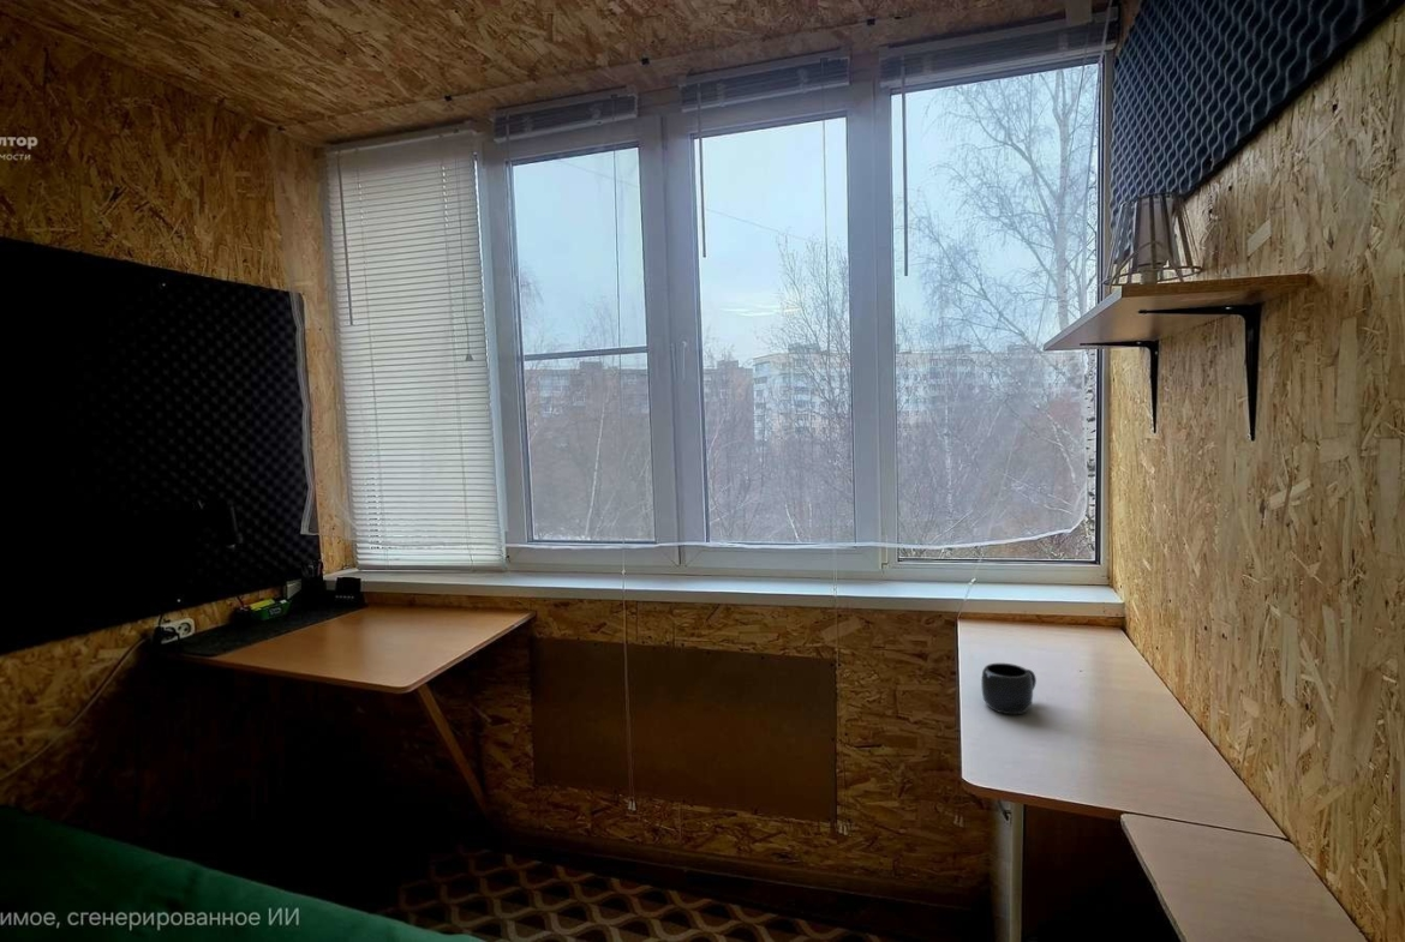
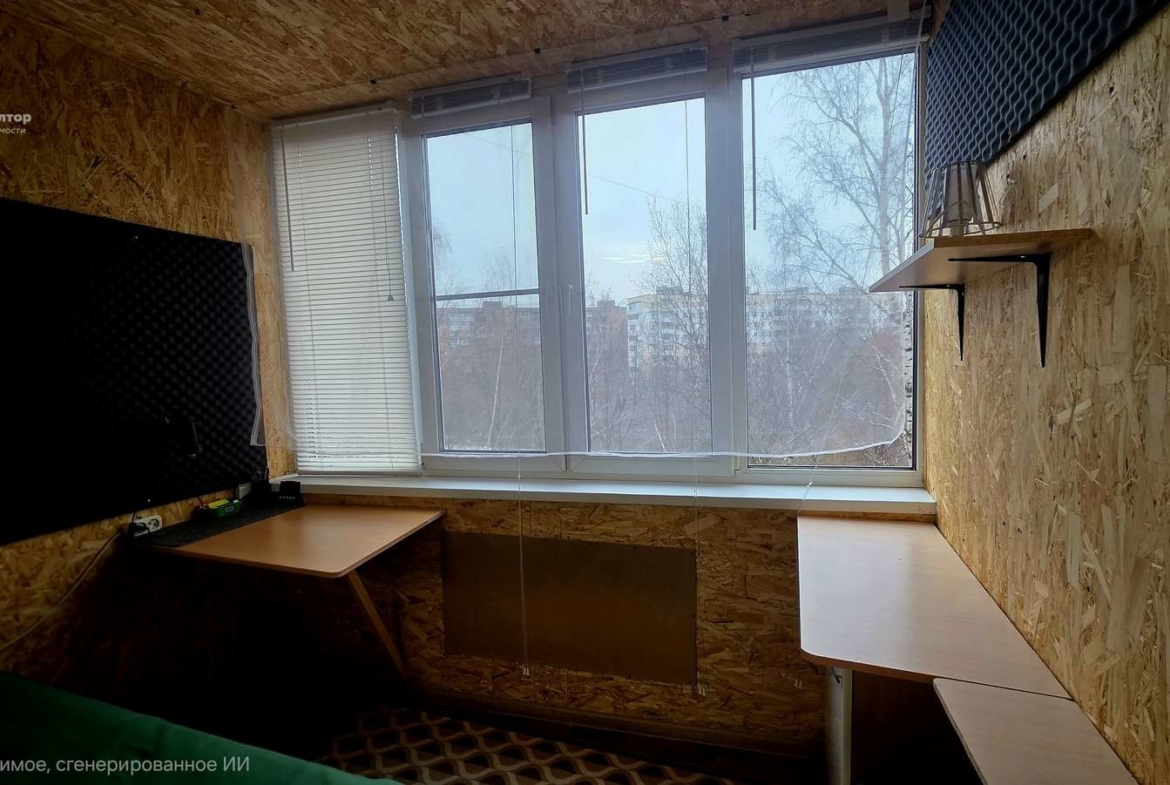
- mug (1012, 688)
